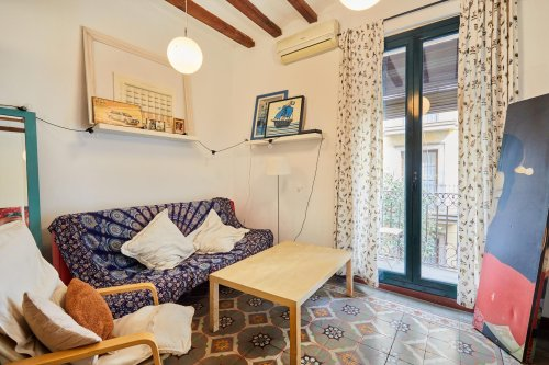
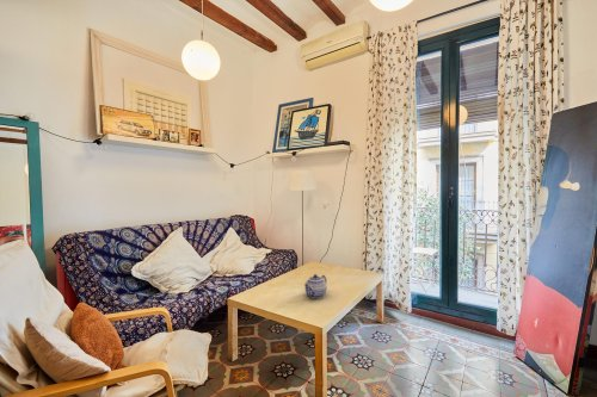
+ teapot (315, 285)
